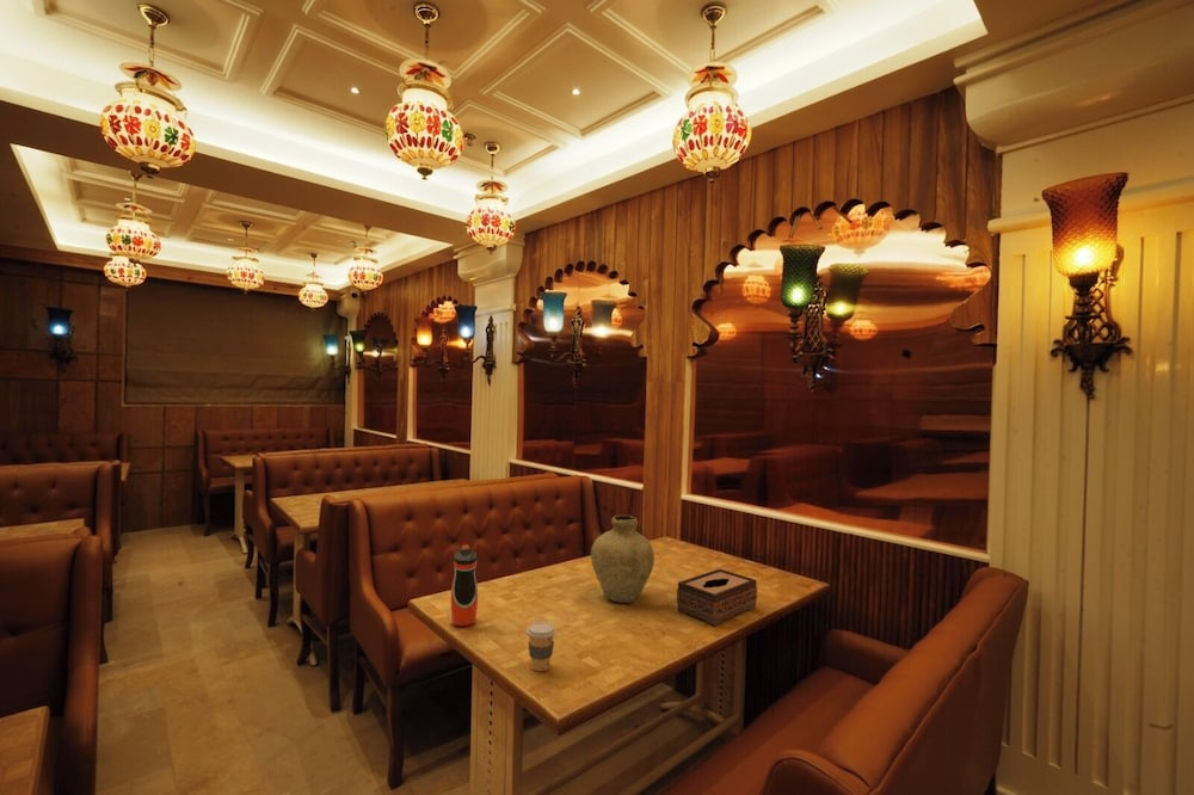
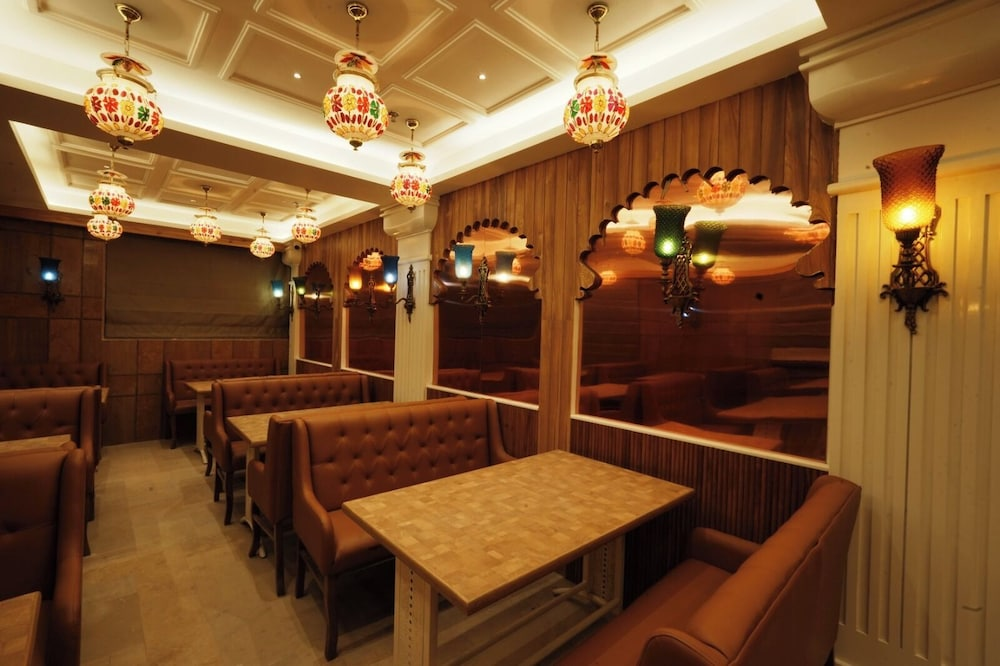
- vase (622, 556)
- coffee cup (540, 647)
- tissue box (716, 594)
- water bottle (464, 584)
